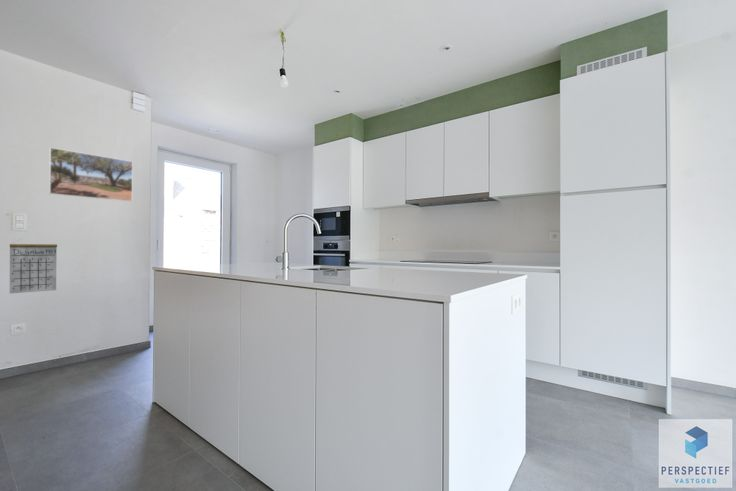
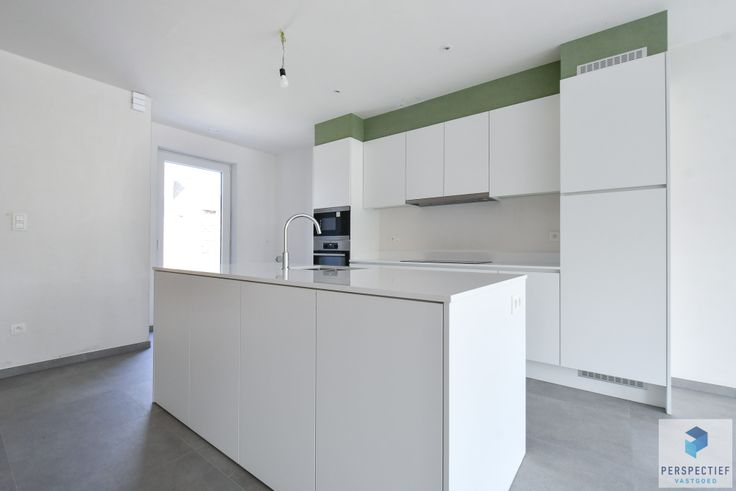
- calendar (34, 262)
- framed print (93, 176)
